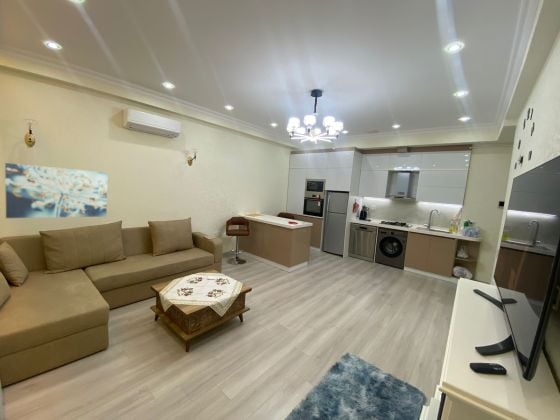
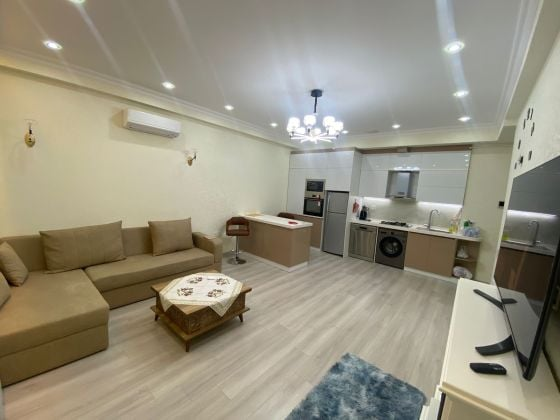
- wall art (62, 192)
